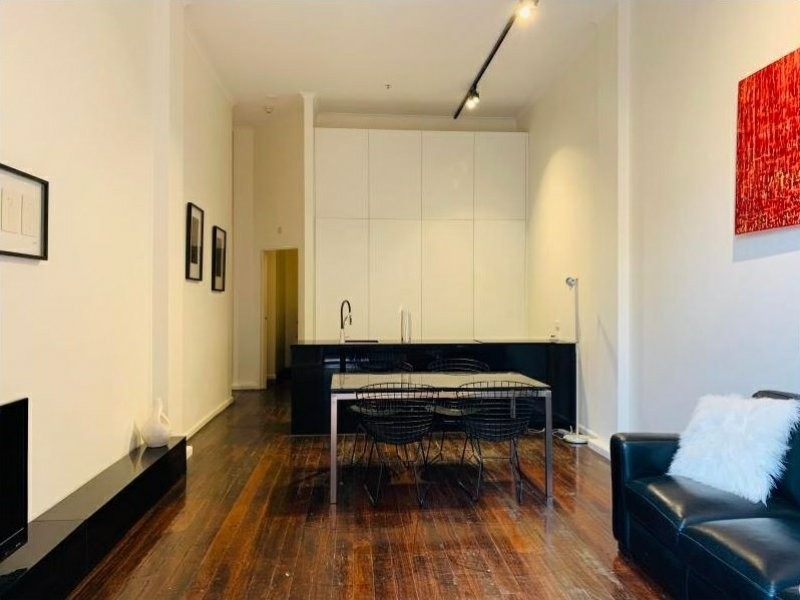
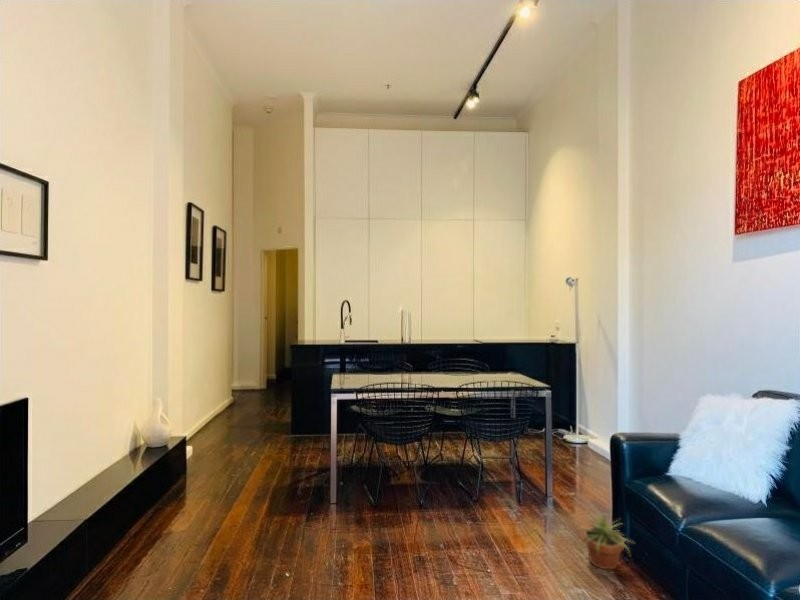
+ potted plant (603, 539)
